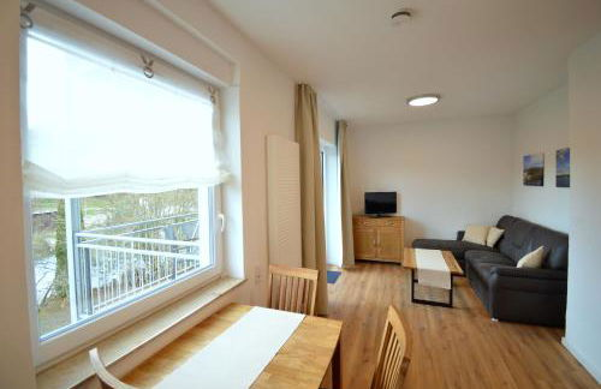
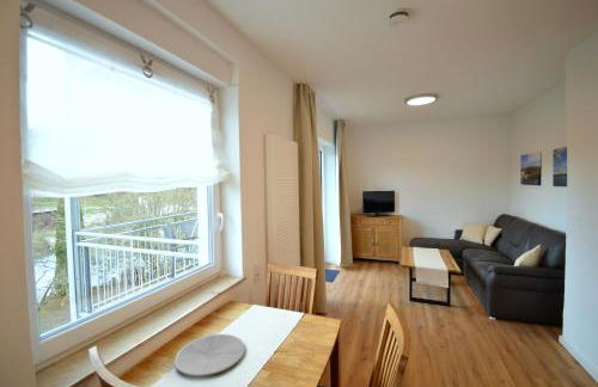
+ plate (210, 354)
